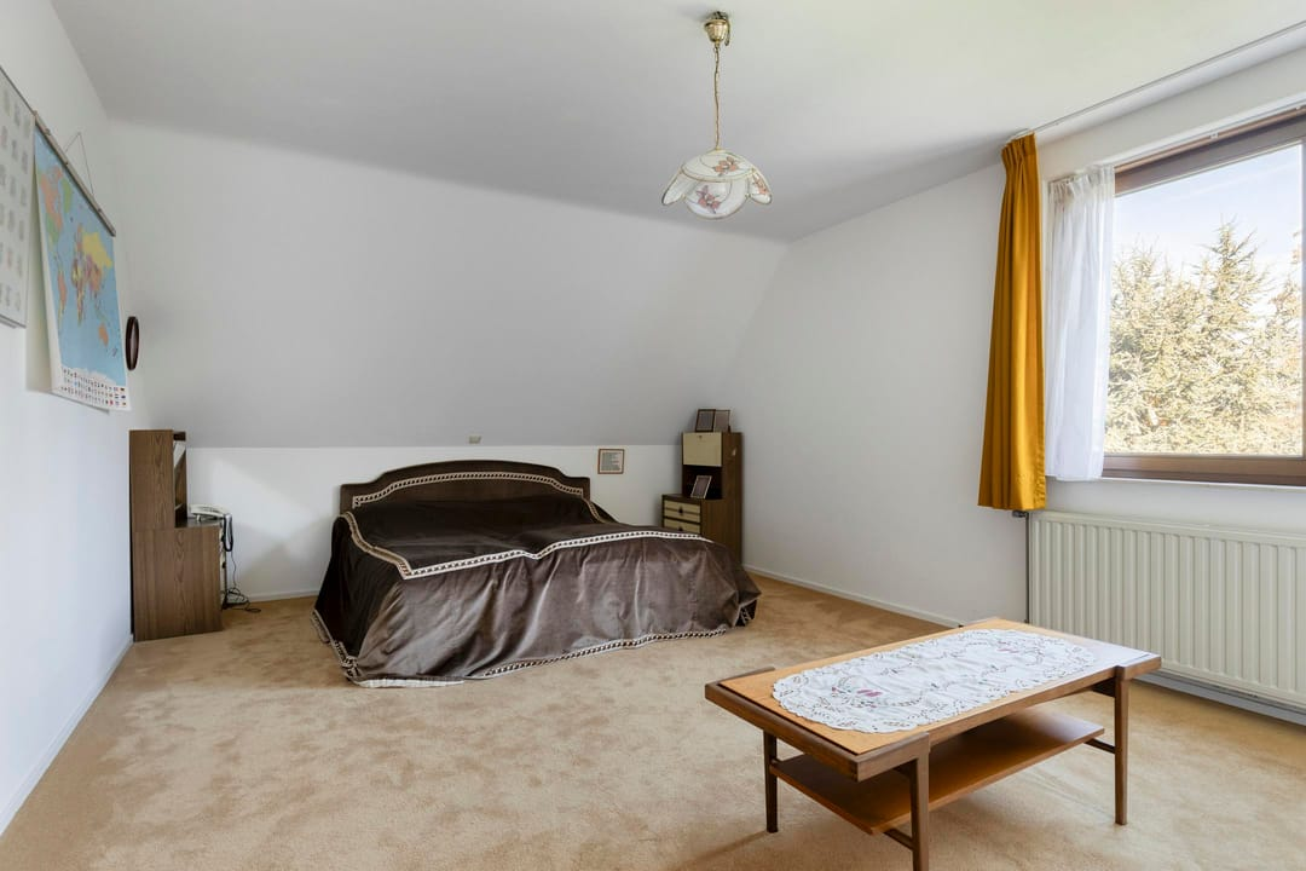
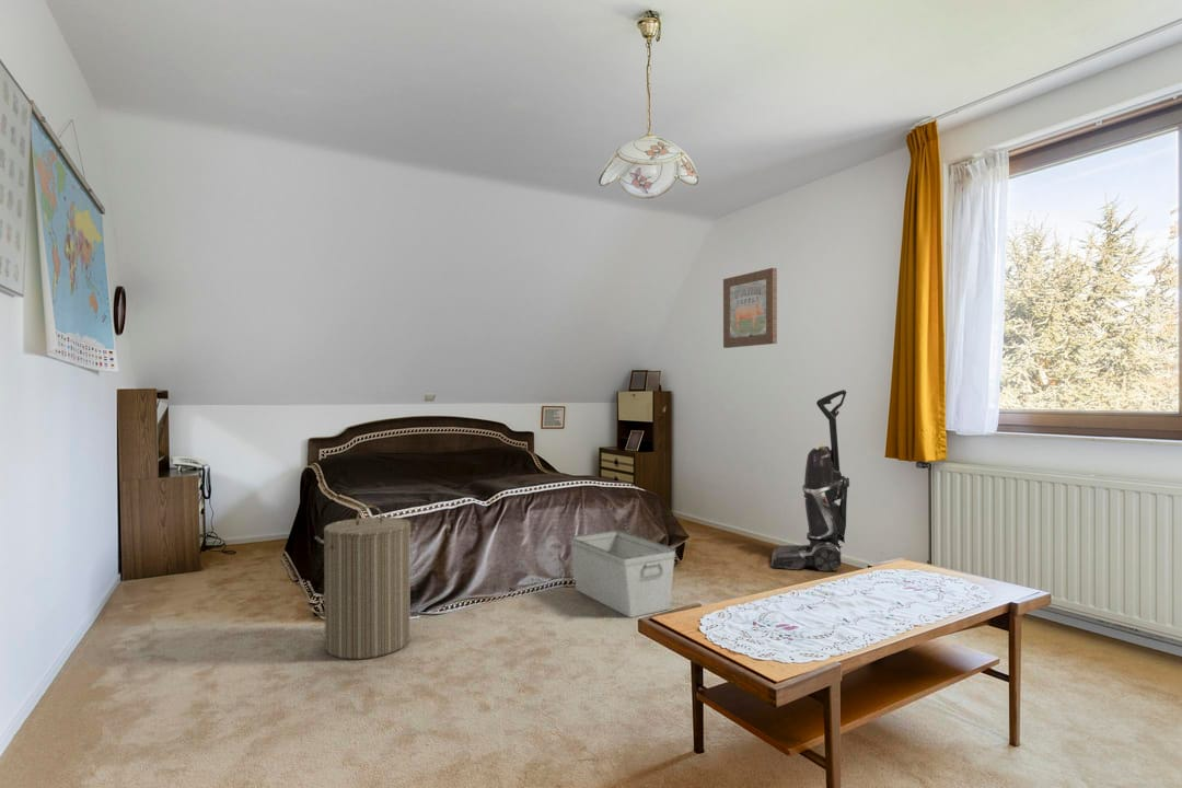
+ vacuum cleaner (806, 476)
+ storage bin (621, 570)
+ laundry hamper (368, 573)
+ wall art (749, 310)
